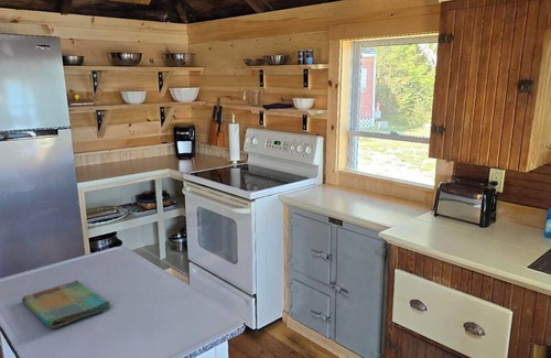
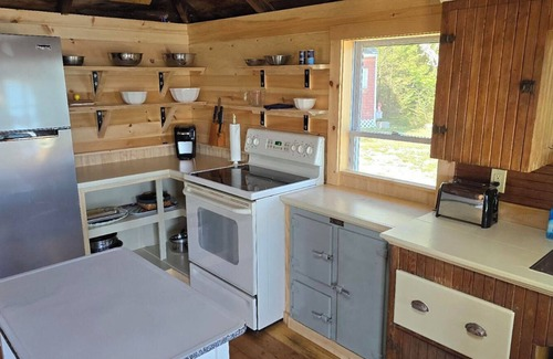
- dish towel (65, 301)
